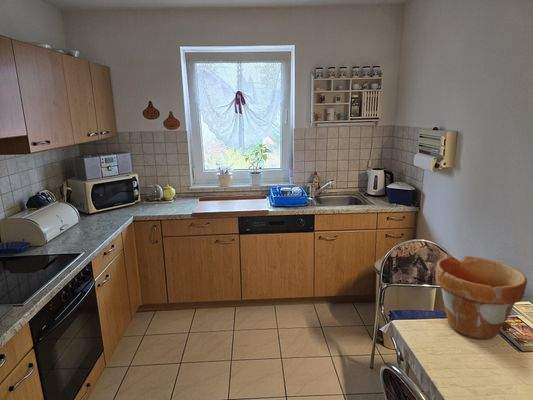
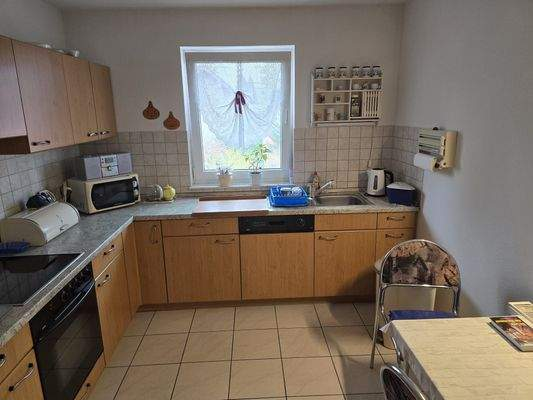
- flower pot (476, 299)
